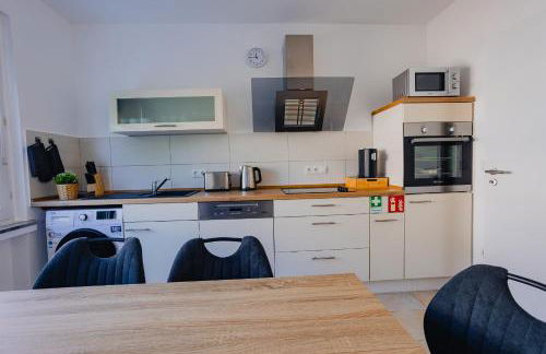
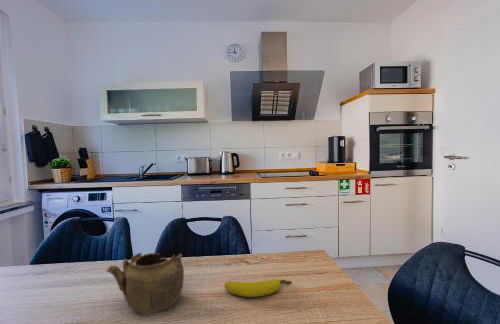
+ banana (258, 284)
+ teapot (147, 279)
